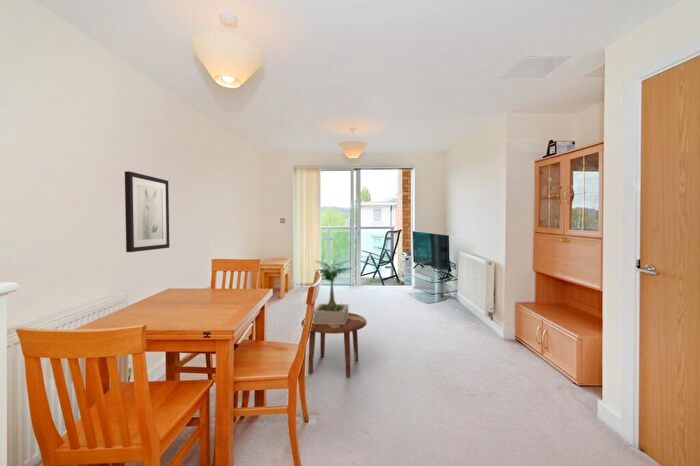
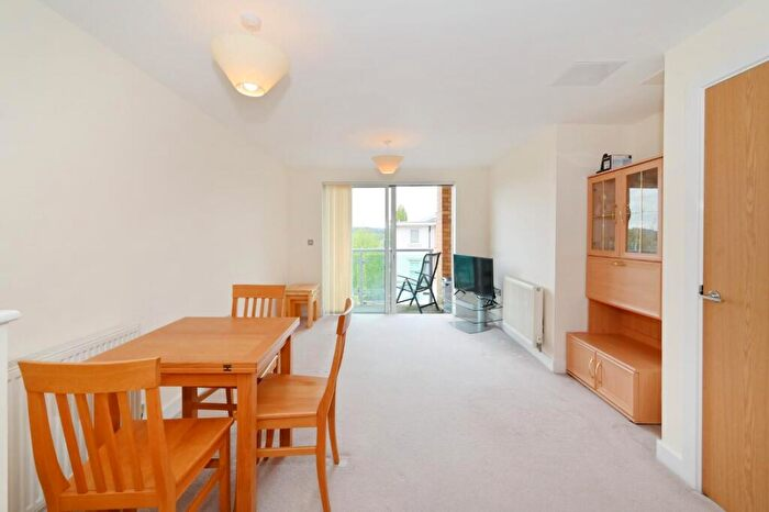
- wall art (149, 213)
- side table (334, 333)
- potted plant (332, 290)
